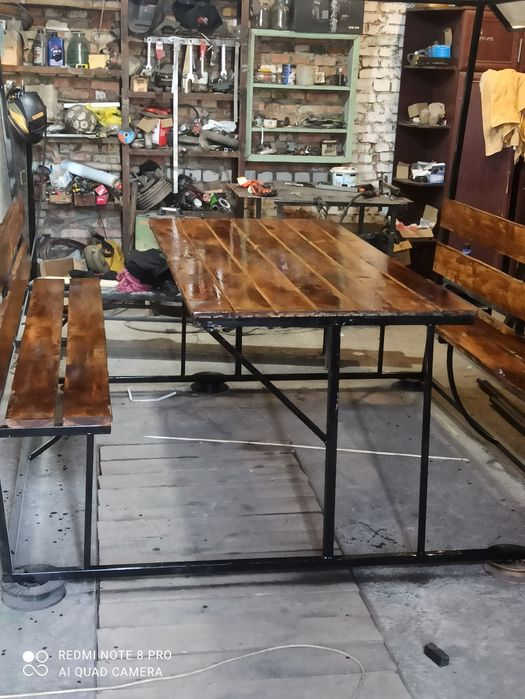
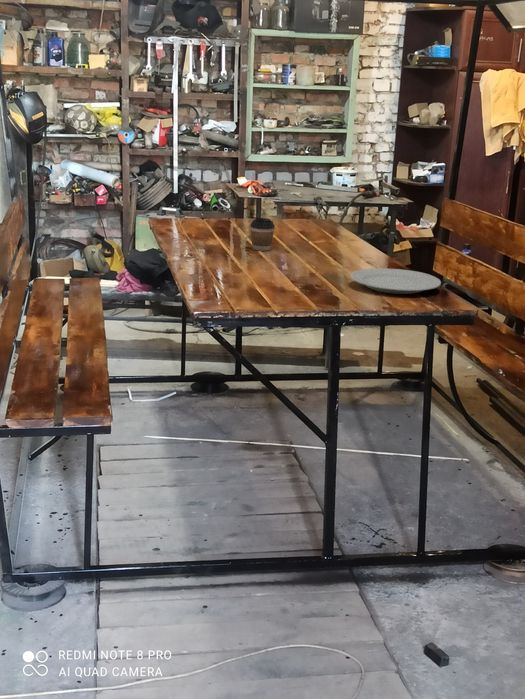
+ chinaware (394, 282)
+ coffee cup (262, 233)
